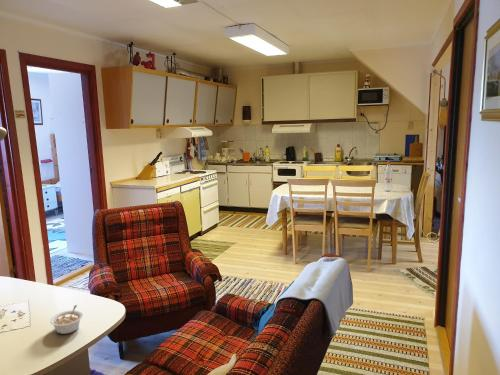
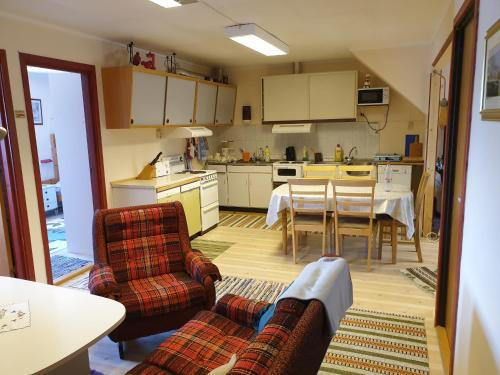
- legume (66, 321)
